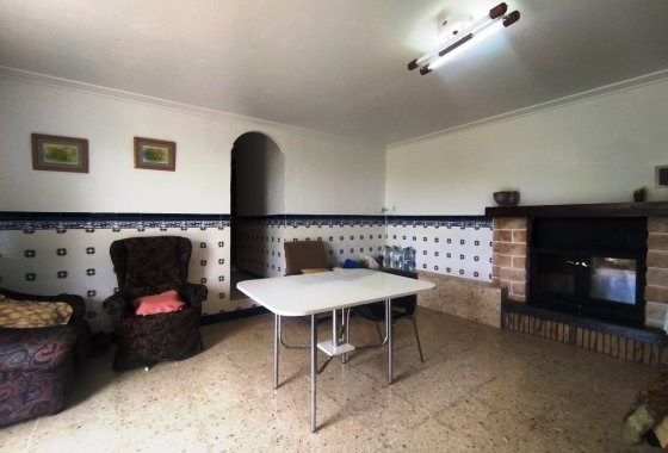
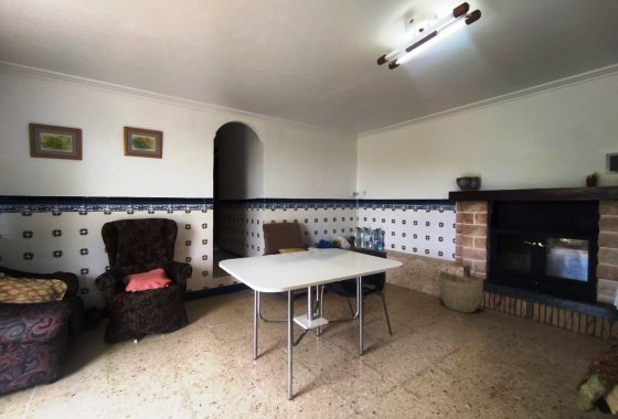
+ woven basket (459, 286)
